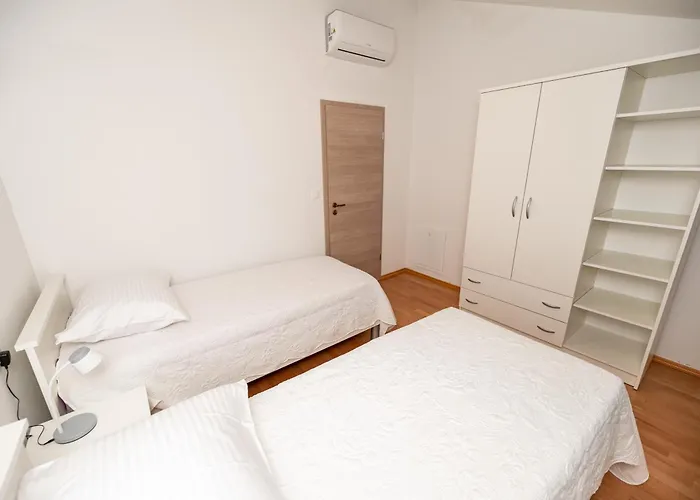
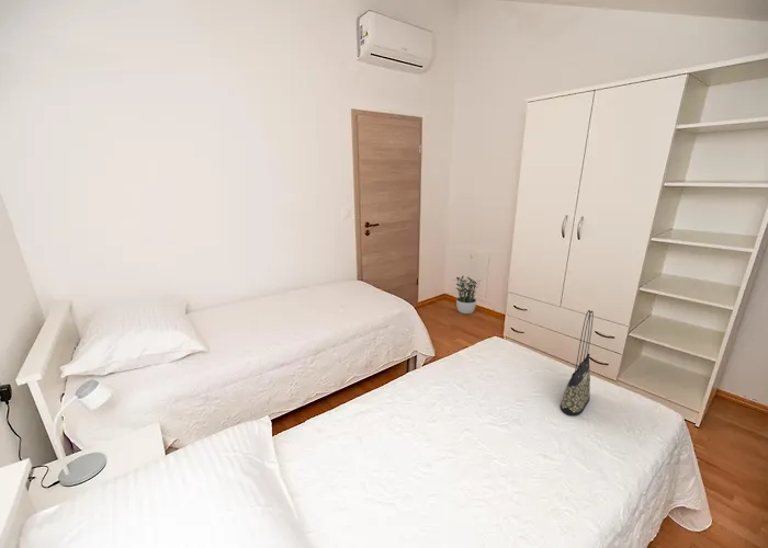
+ potted plant (465, 293)
+ tote bag (580, 358)
